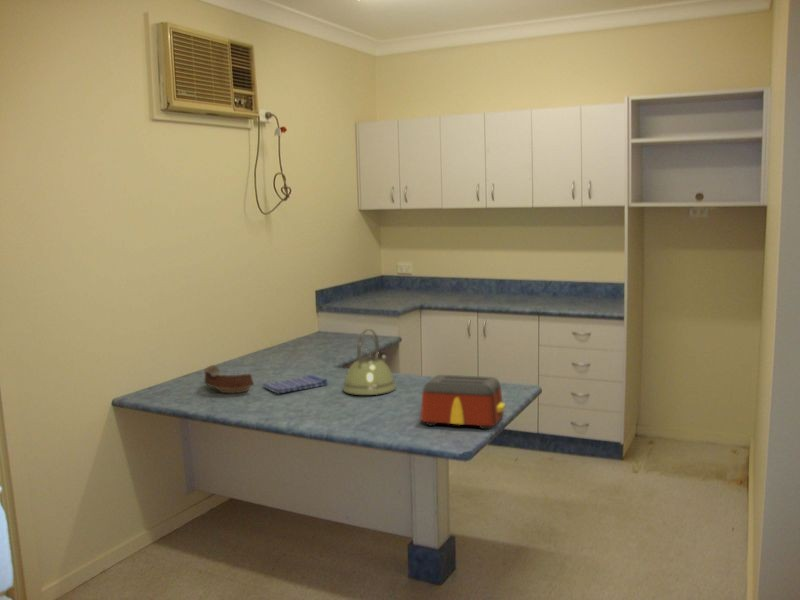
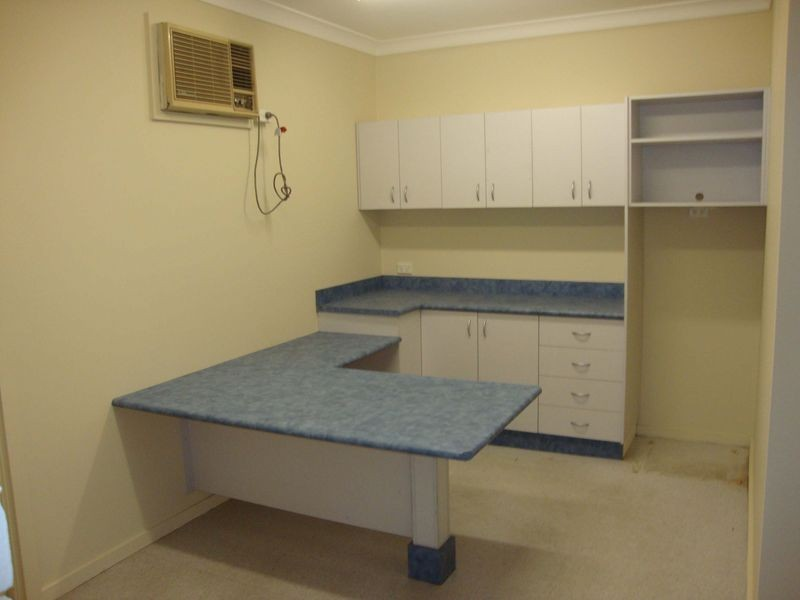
- toaster (464, 401)
- bowl (223, 380)
- dish towel (295, 382)
- kettle (370, 358)
